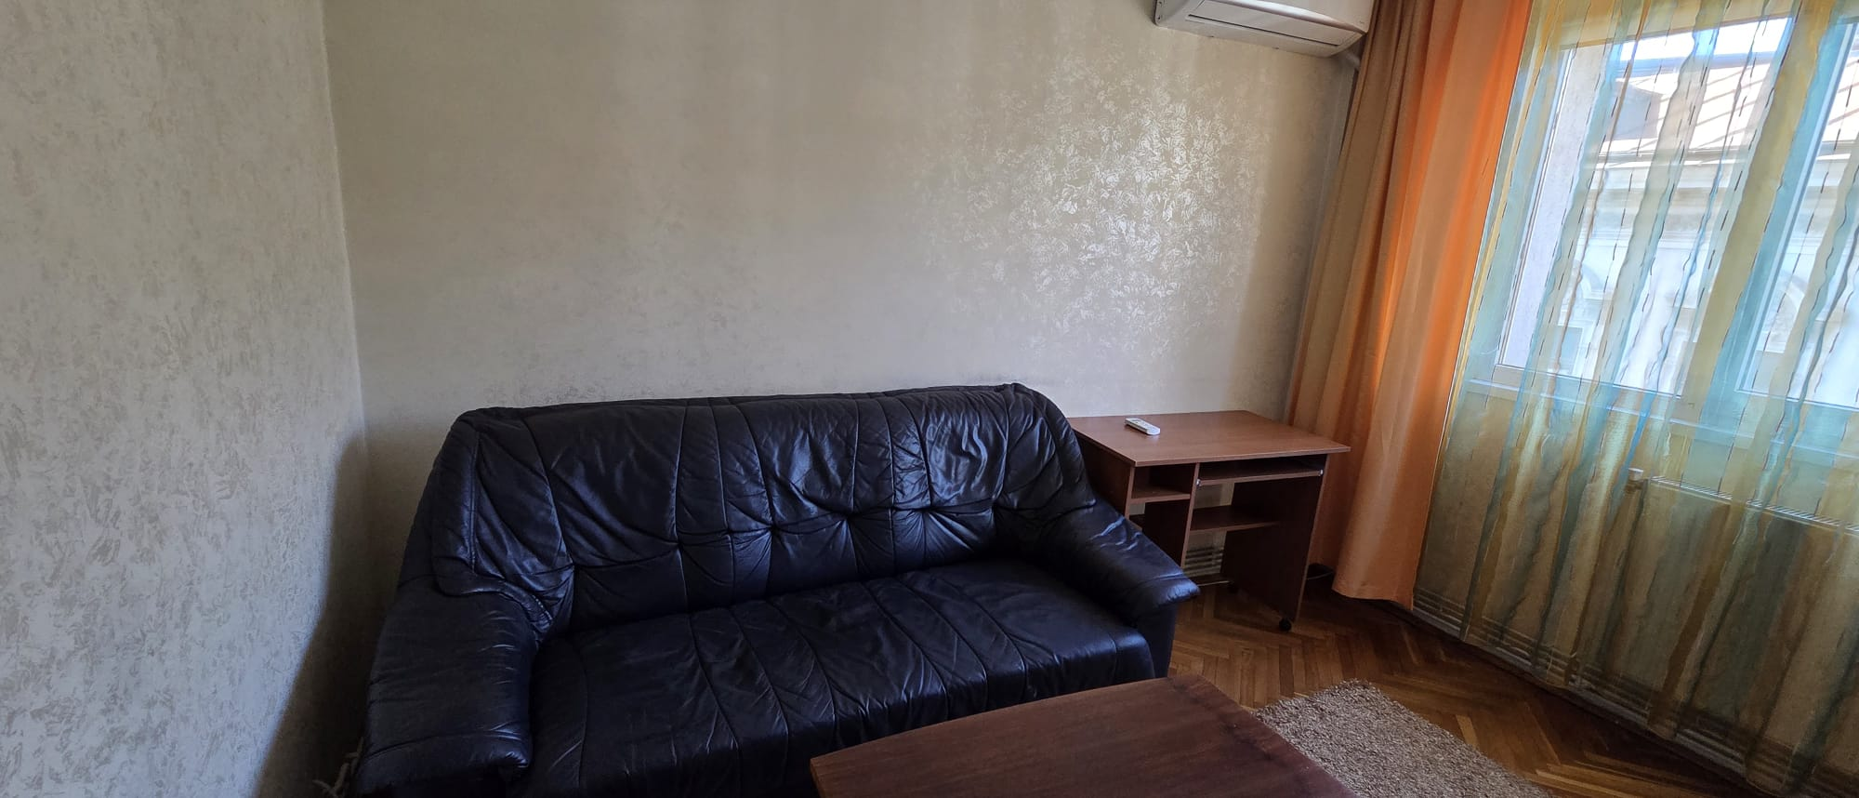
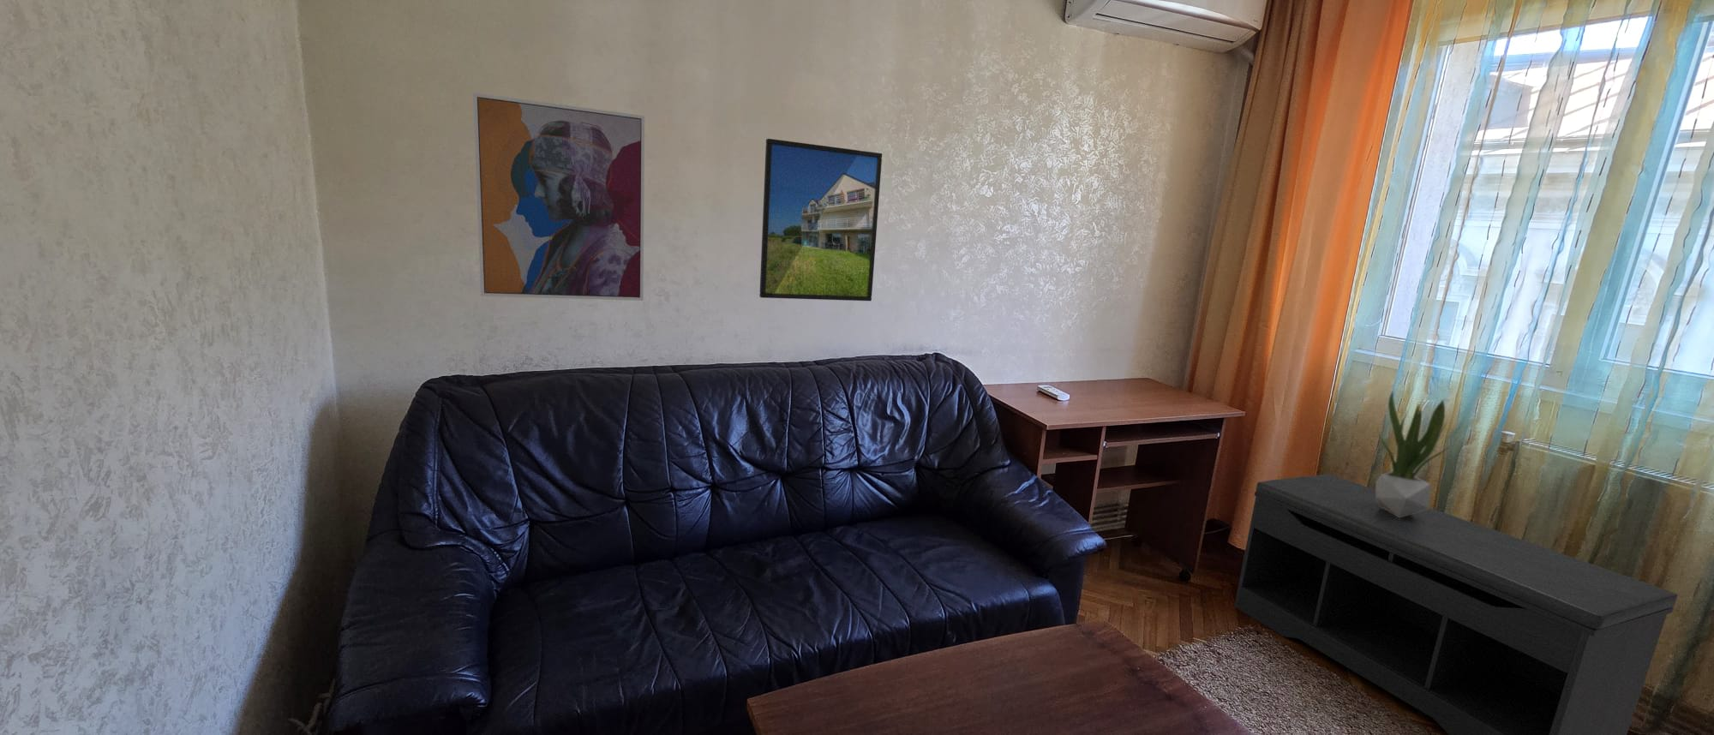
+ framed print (821, 225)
+ bench (1414, 600)
+ potted plant (1411, 455)
+ wall art (564, 204)
